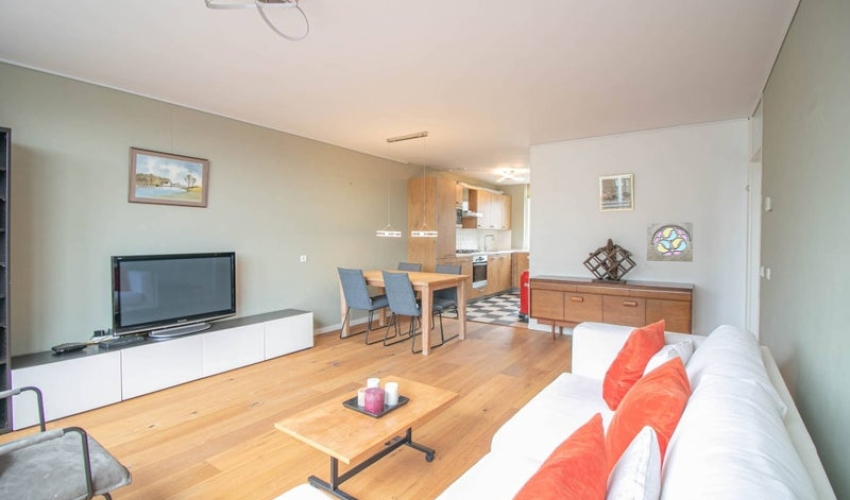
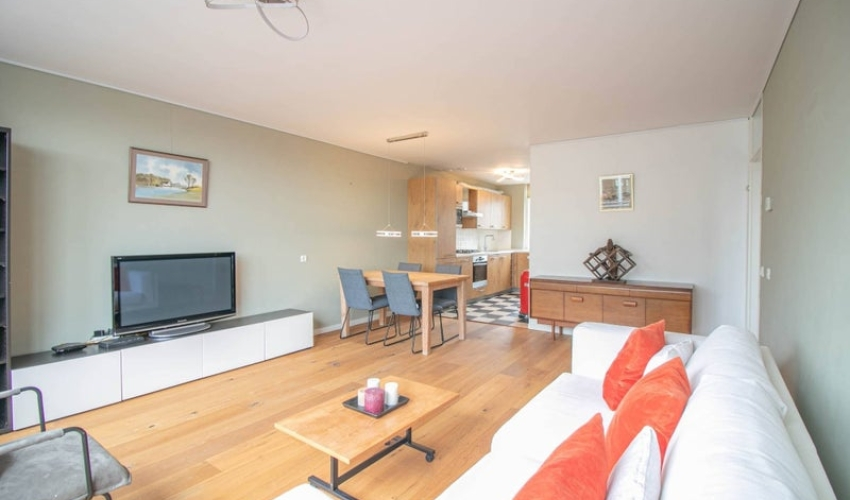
- wall ornament (669, 242)
